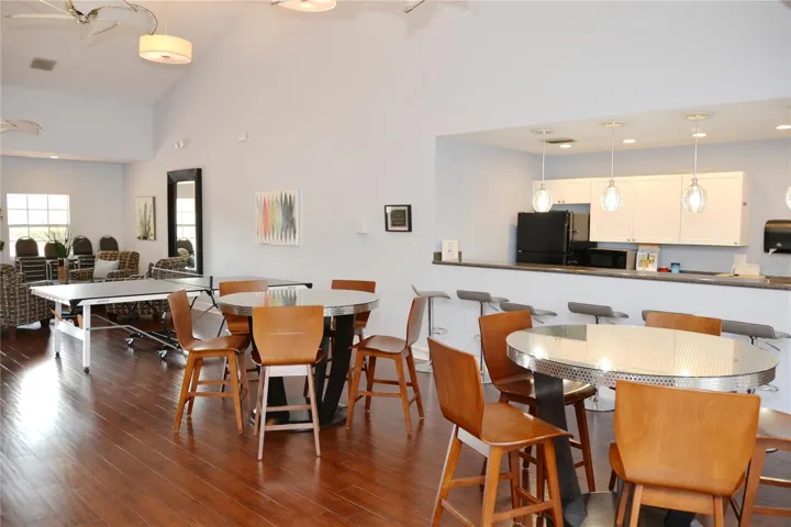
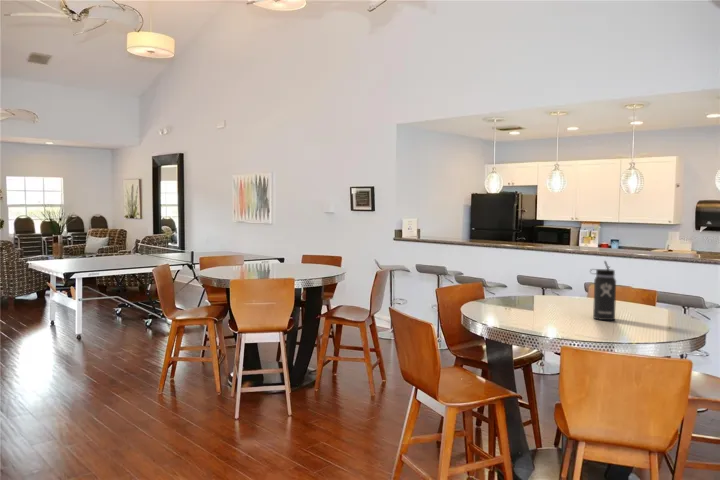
+ thermos bottle (602, 289)
